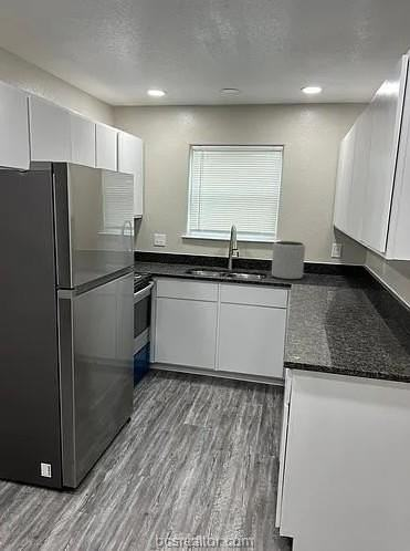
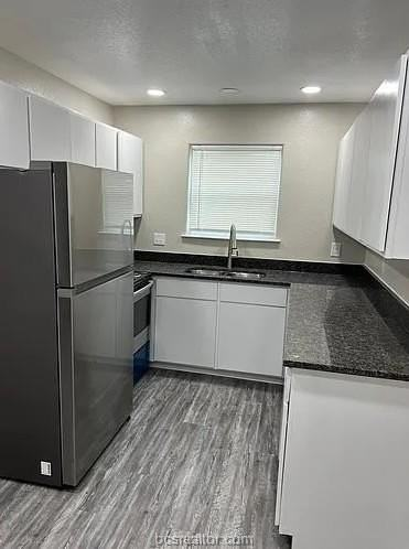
- plant pot (287, 260)
